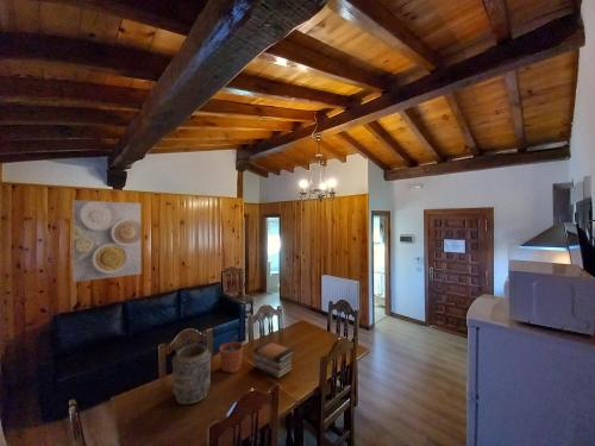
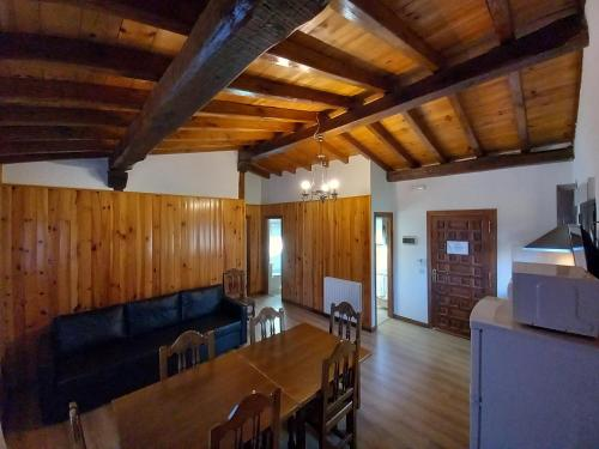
- vase (192, 372)
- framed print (108, 239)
- plant pot (231, 352)
- book stack (273, 358)
